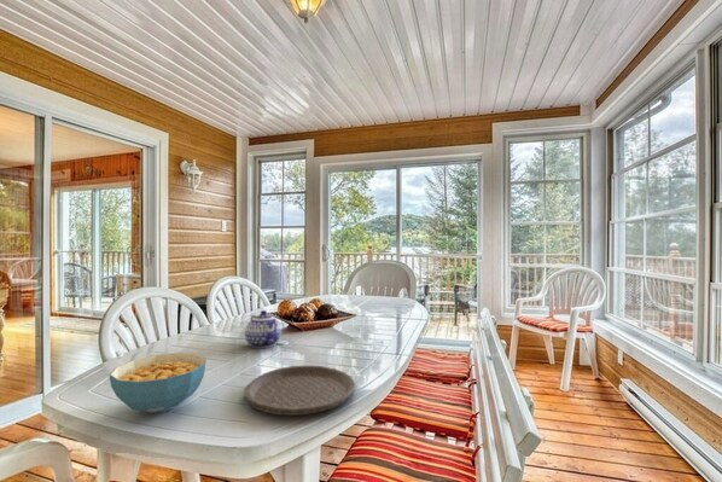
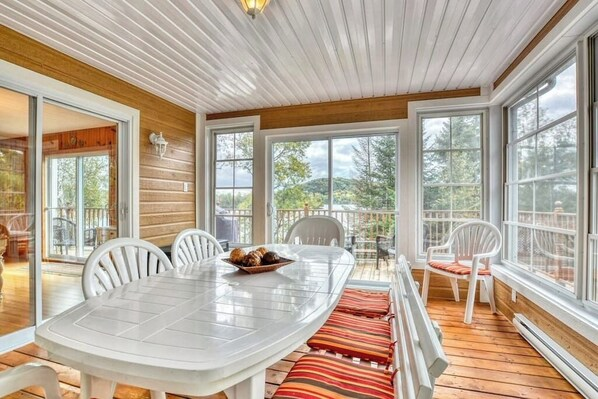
- cereal bowl (161, 385)
- teapot (263, 327)
- plate (301, 388)
